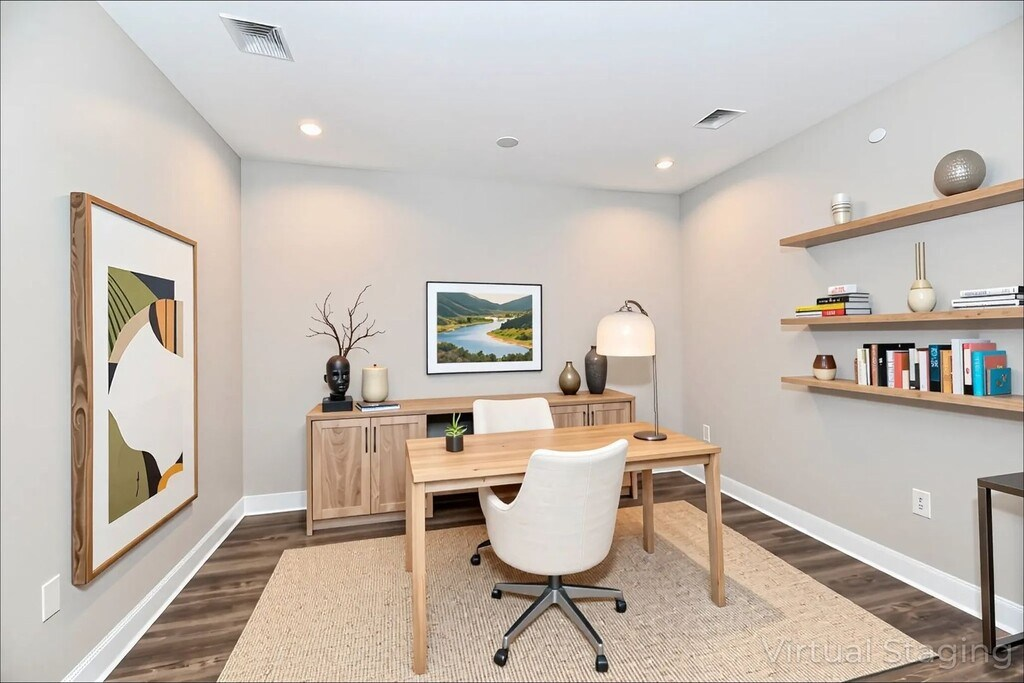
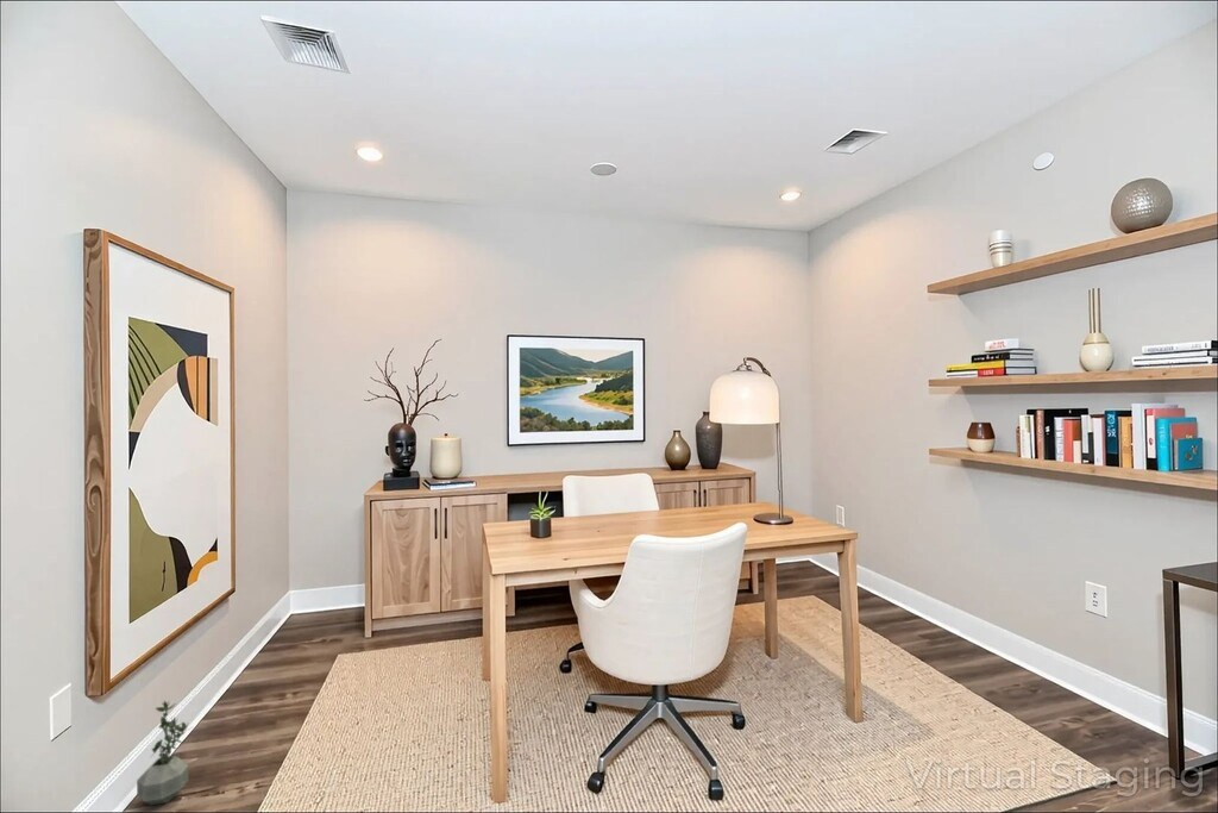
+ potted plant (165, 749)
